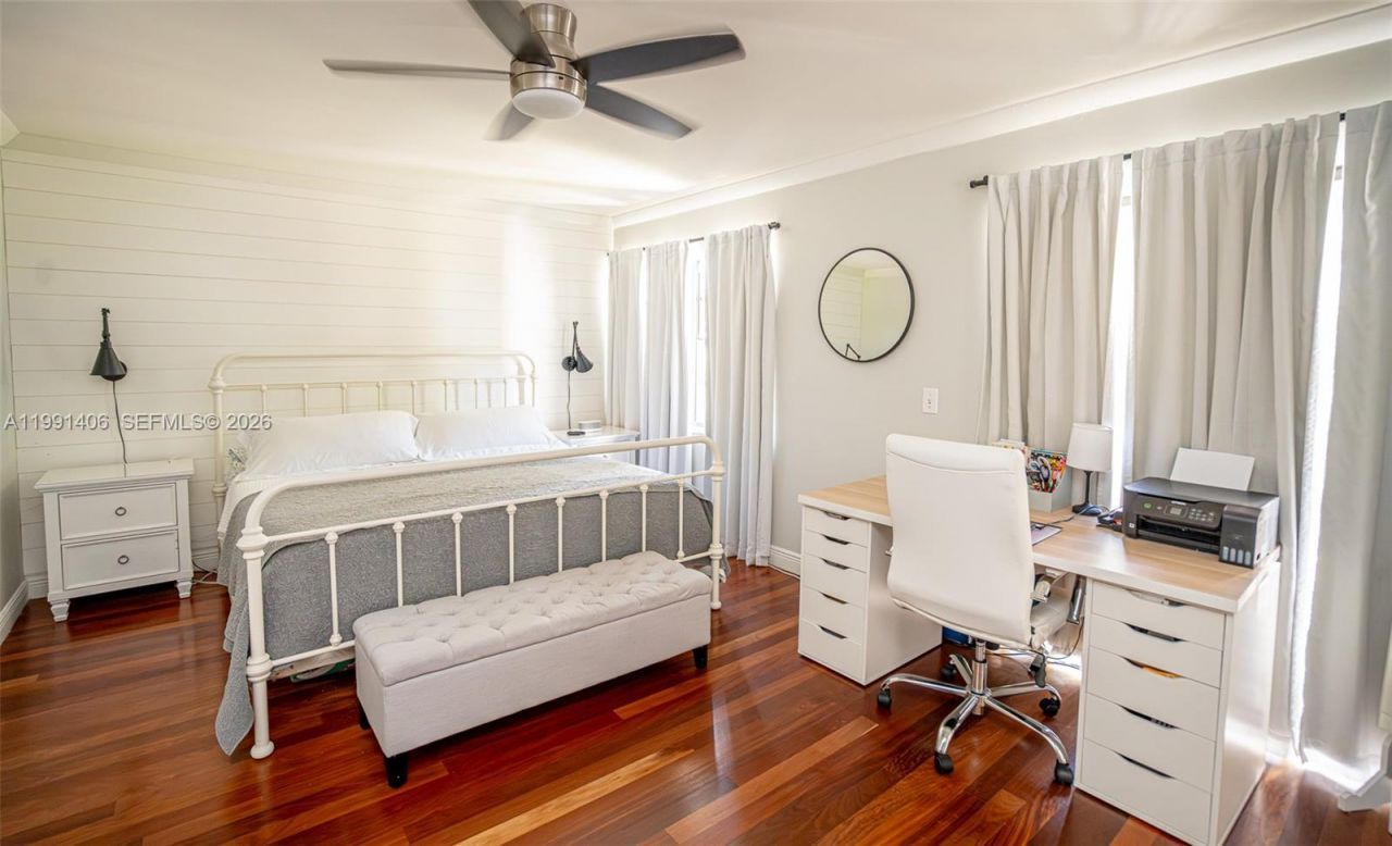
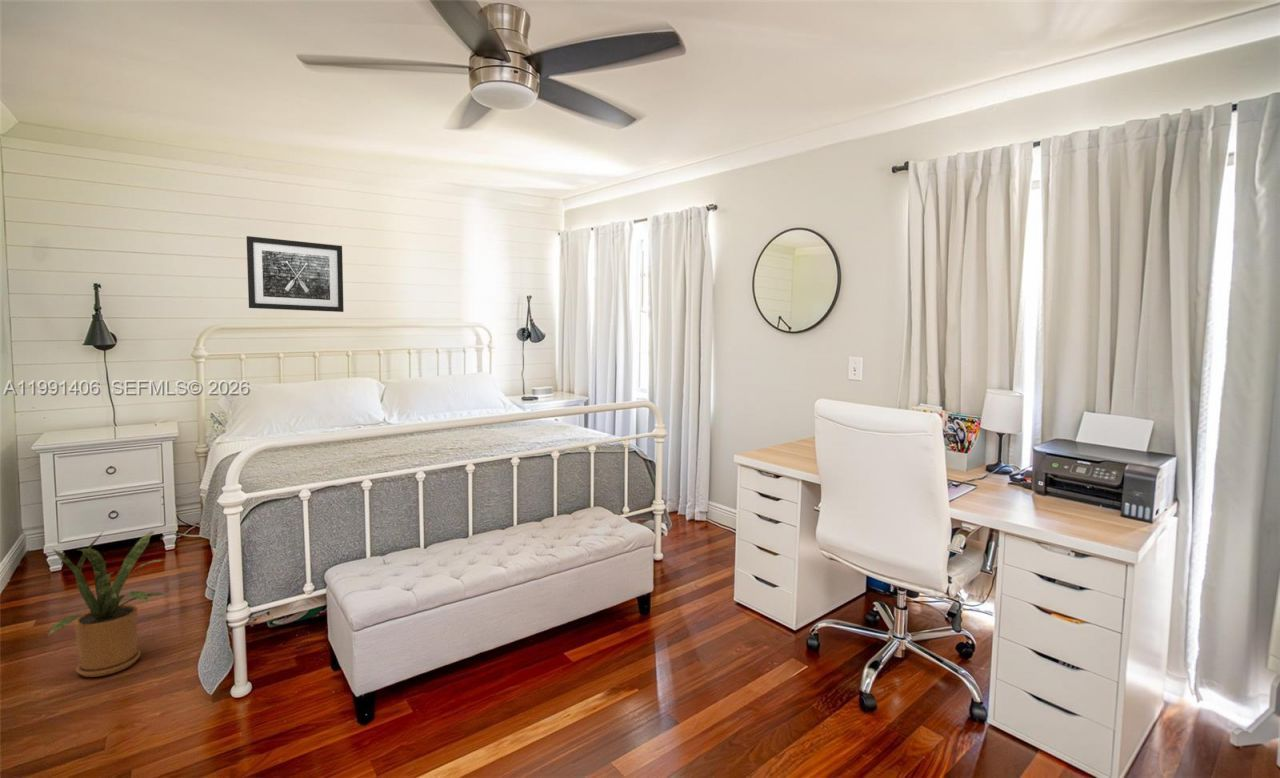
+ wall art (297, 275)
+ house plant (115, 600)
